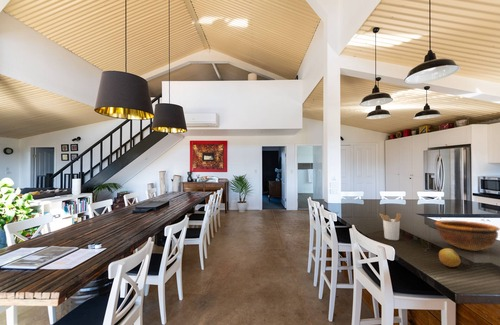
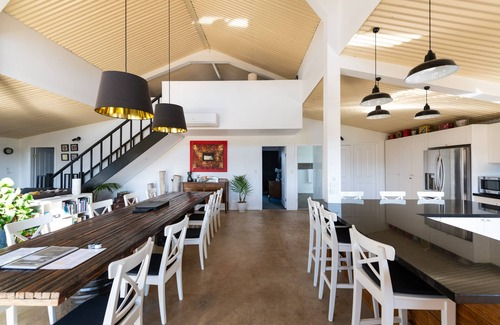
- bowl (465, 235)
- fruit (449, 257)
- utensil holder (389, 225)
